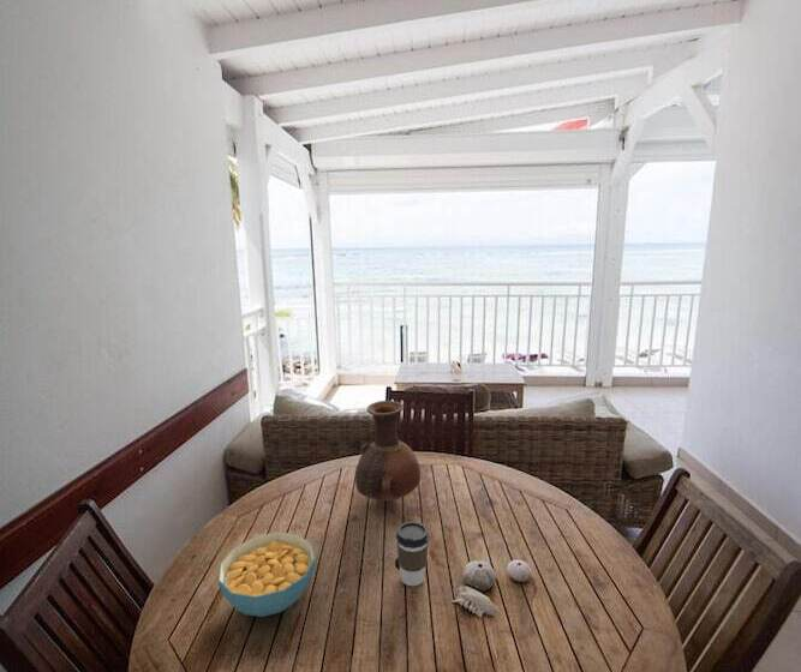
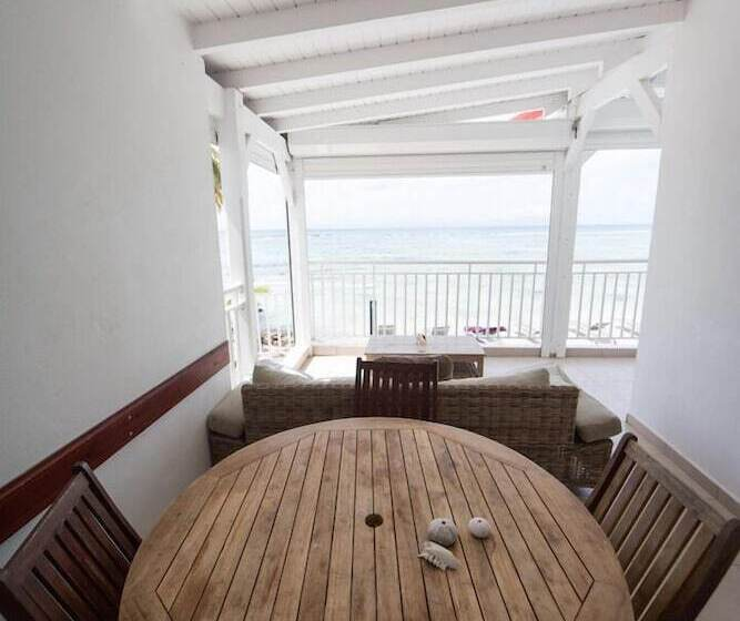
- cereal bowl (269, 581)
- vase (388, 452)
- coffee cup (412, 553)
